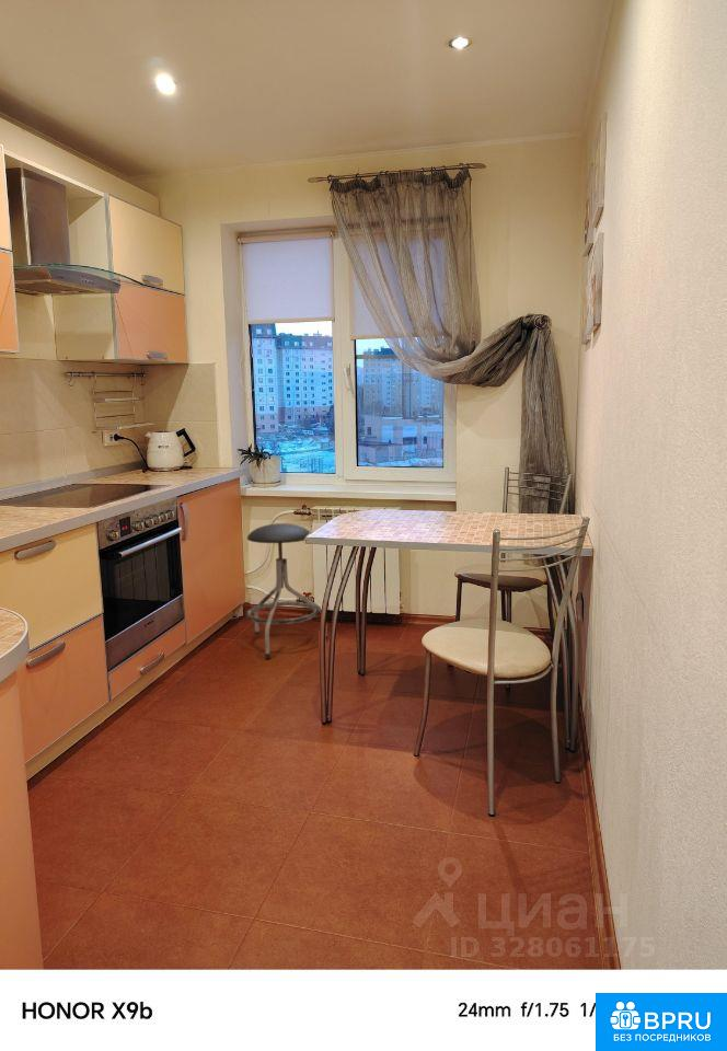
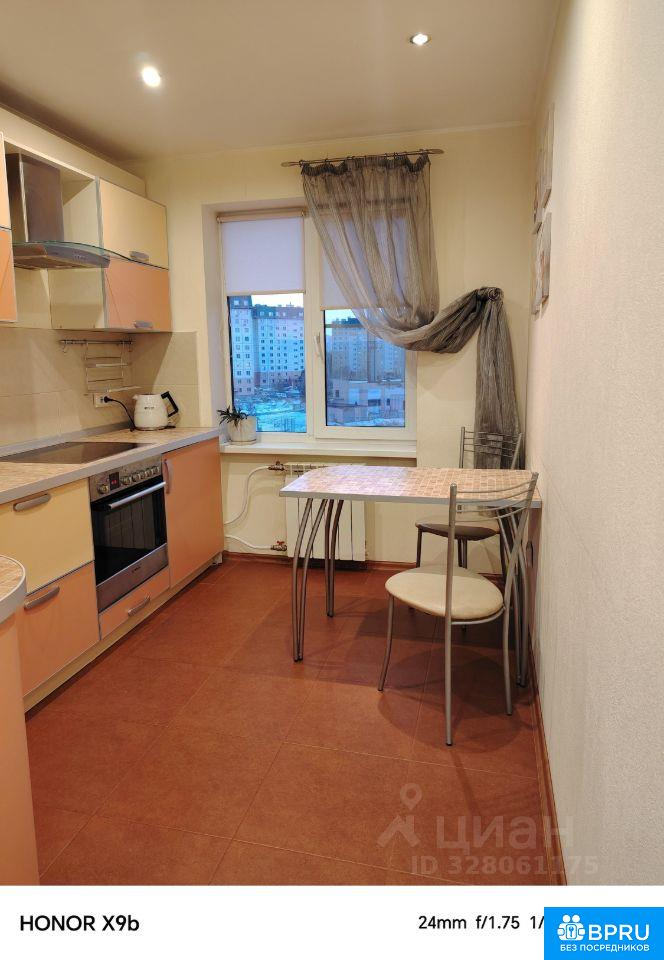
- stool (279, 585)
